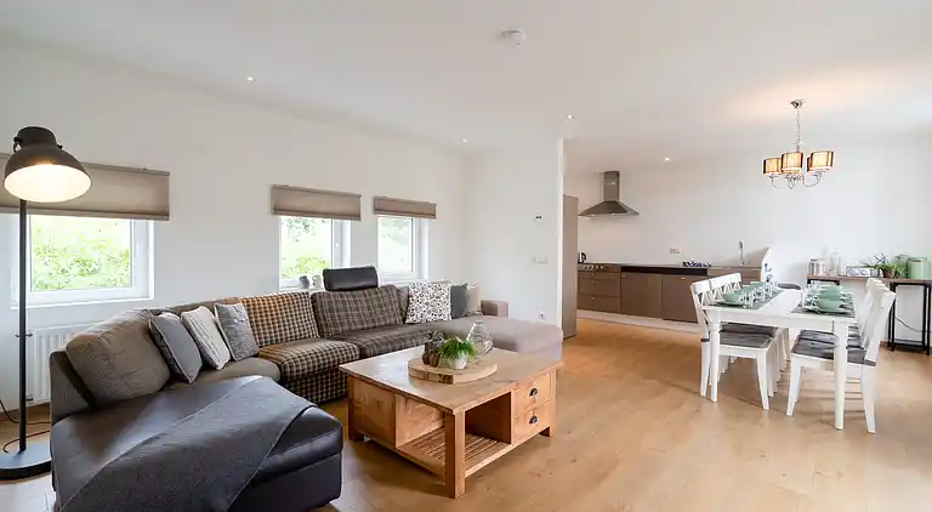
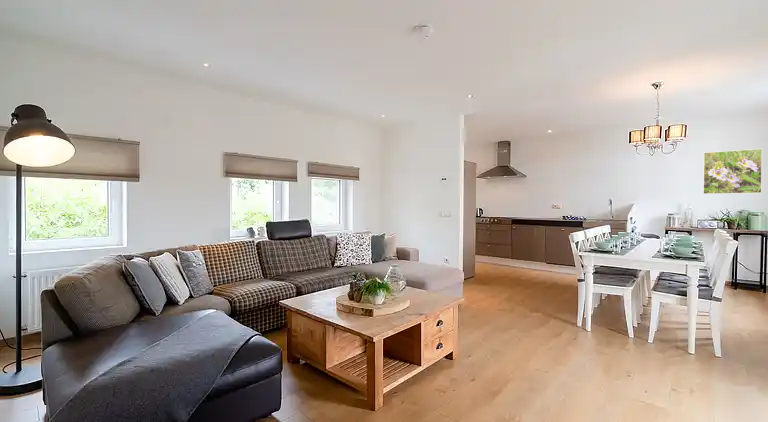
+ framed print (731, 172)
